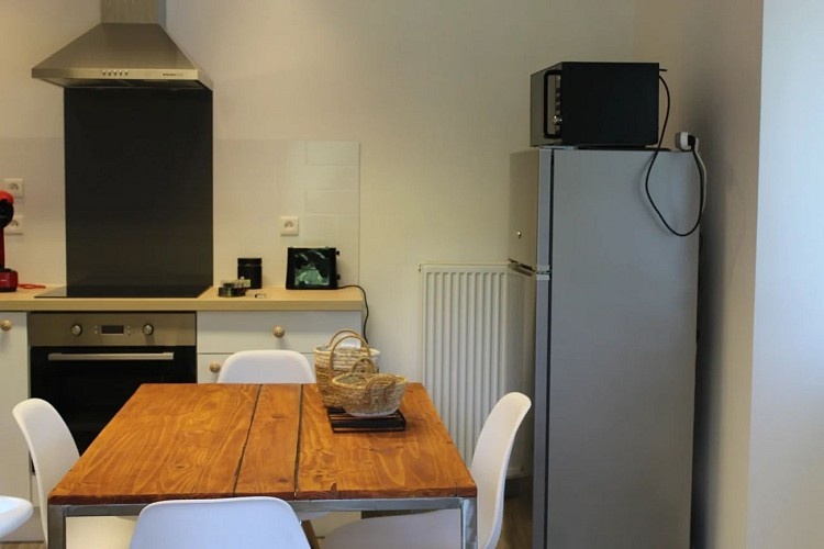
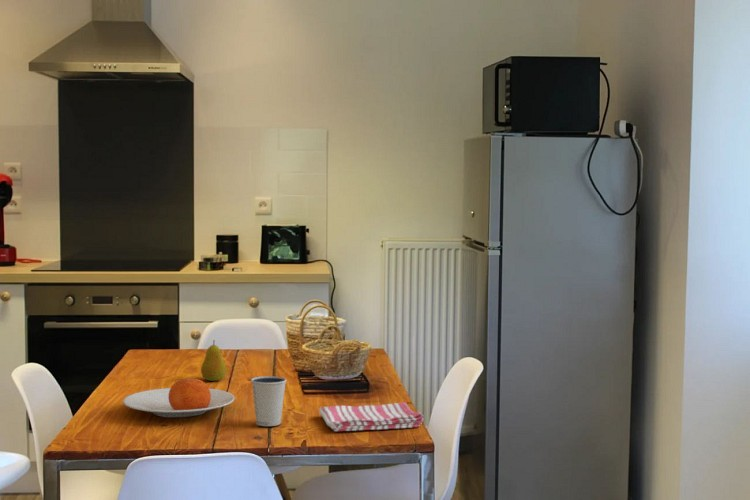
+ fruit (213, 359)
+ plate (179, 395)
+ dish towel (369, 414)
+ dixie cup (268, 401)
